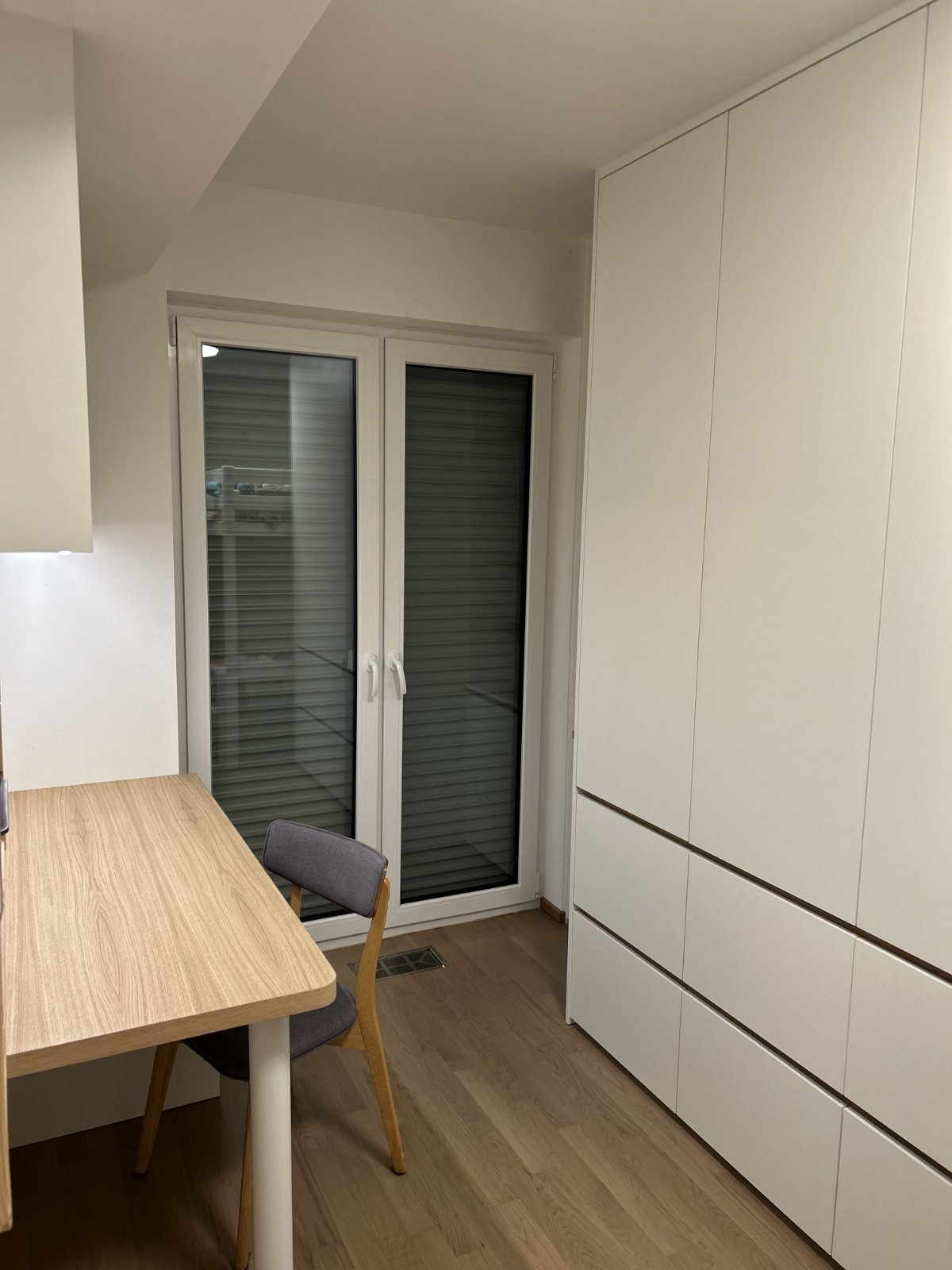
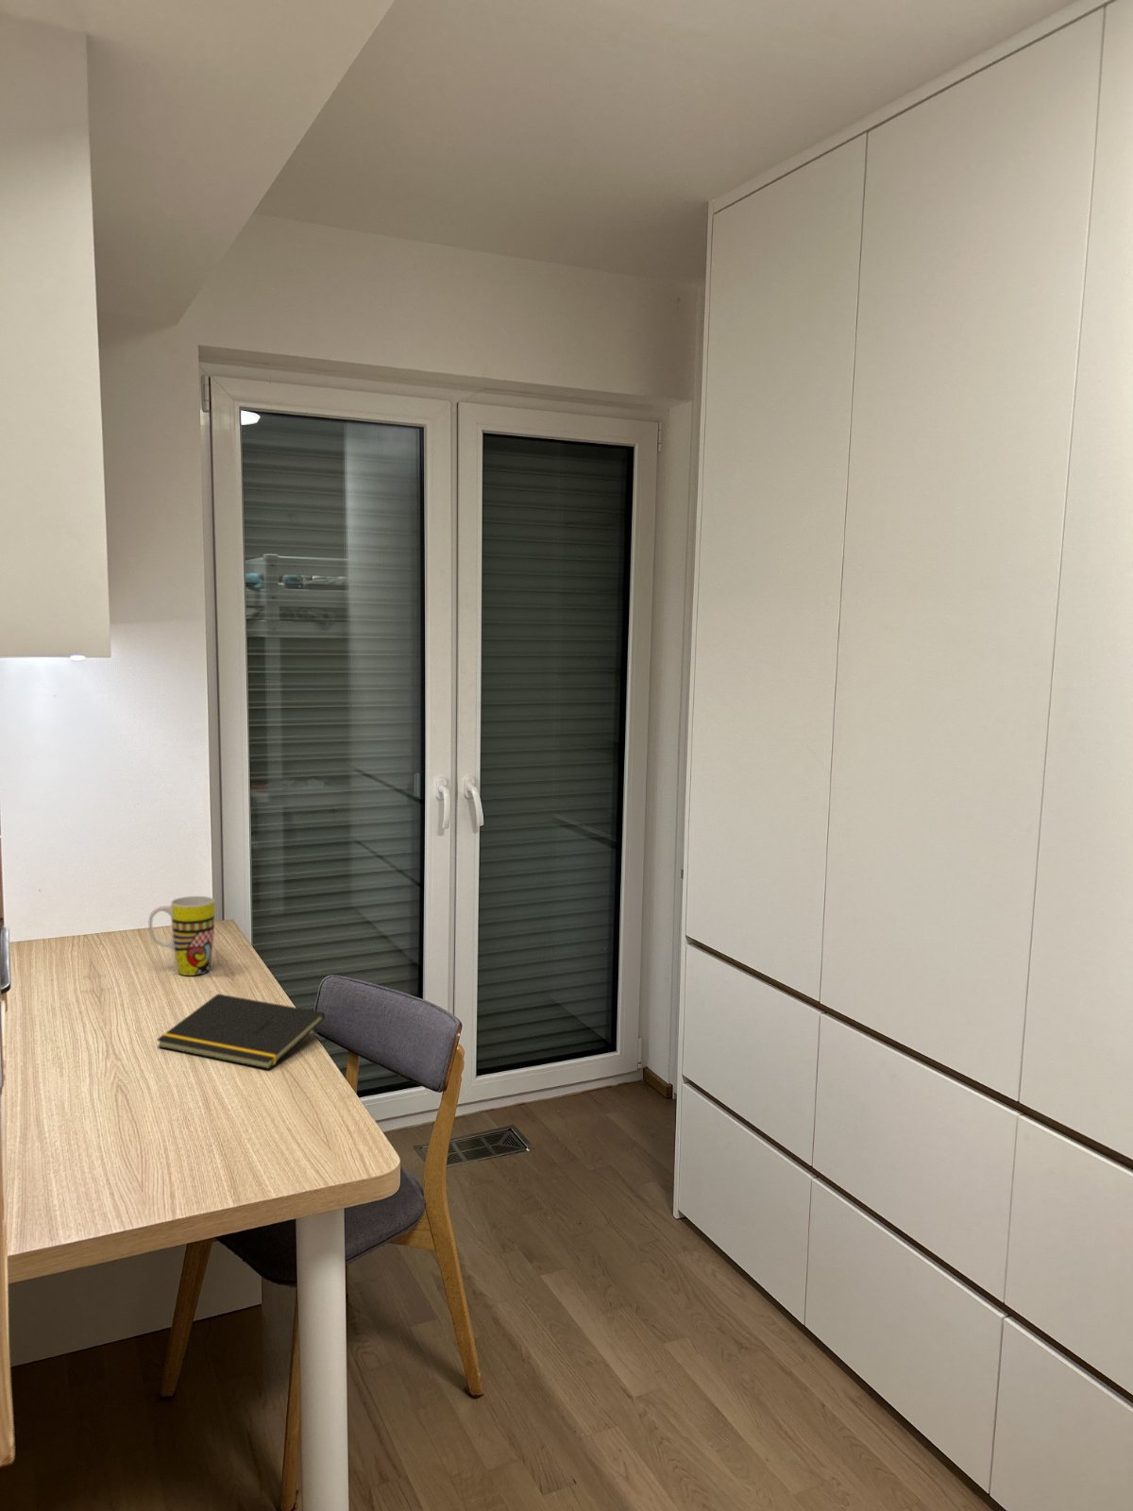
+ notepad (242, 1028)
+ mug (181, 936)
